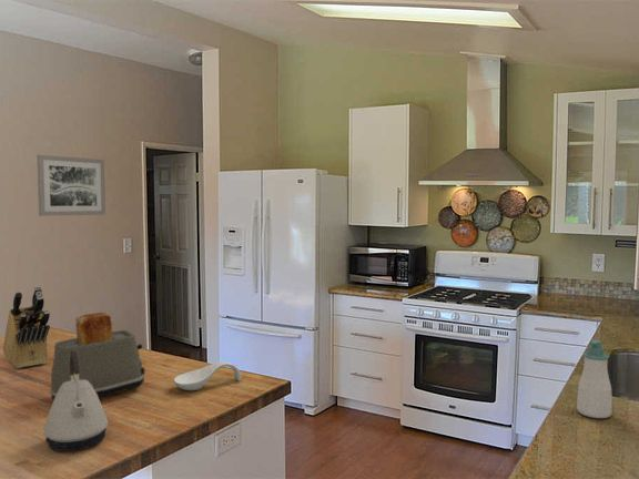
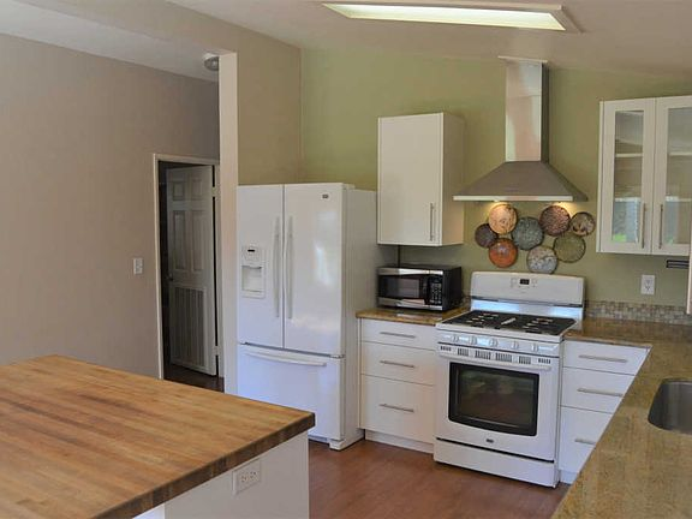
- toaster (98, 354)
- wall art (72, 186)
- spoon rest (207, 375)
- kettle (75, 397)
- knife block (26, 323)
- soap bottle (595, 377)
